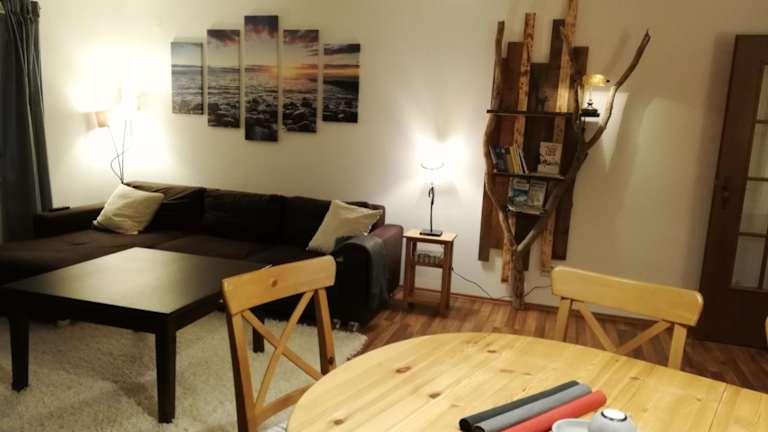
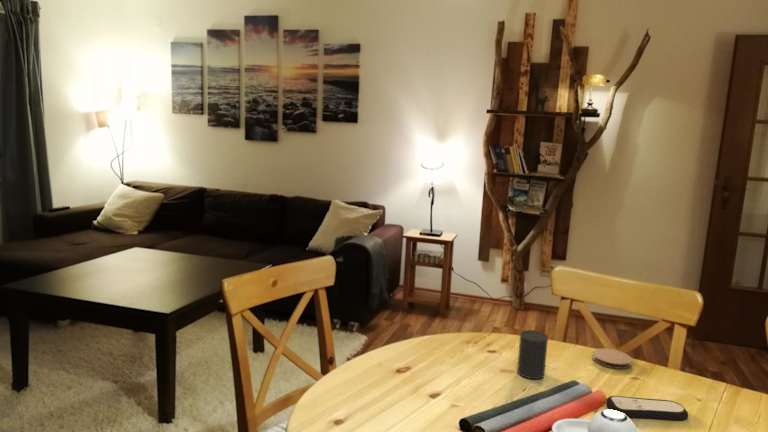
+ coaster (611, 358)
+ remote control (647, 408)
+ cup (532, 354)
